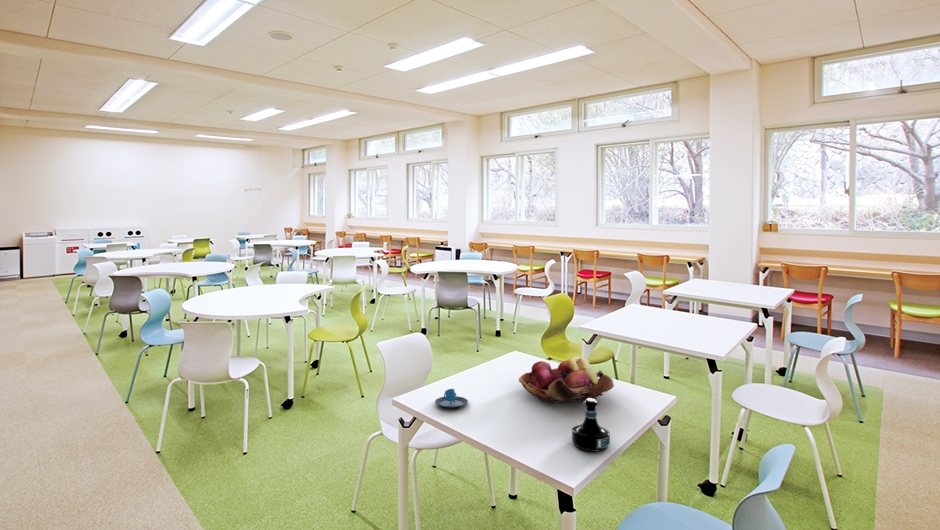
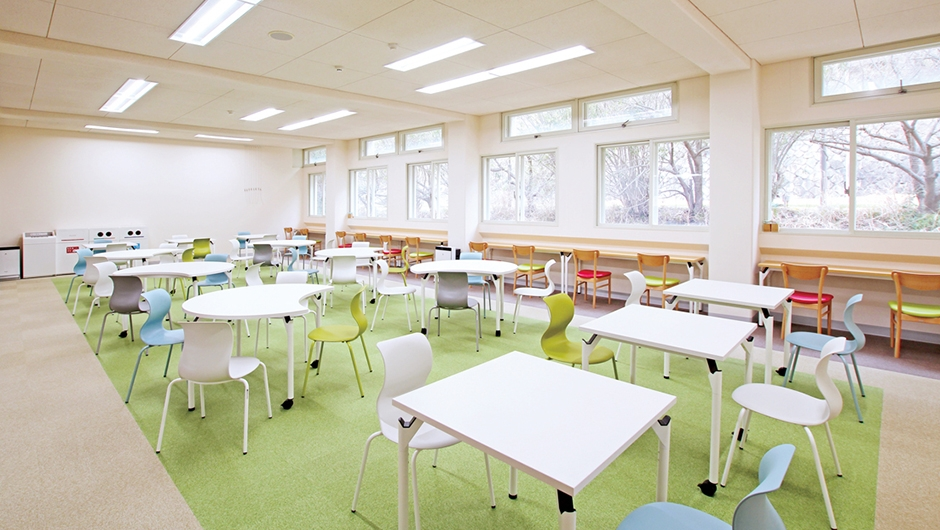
- fruit basket (567, 378)
- tequila bottle (590, 422)
- mug (451, 396)
